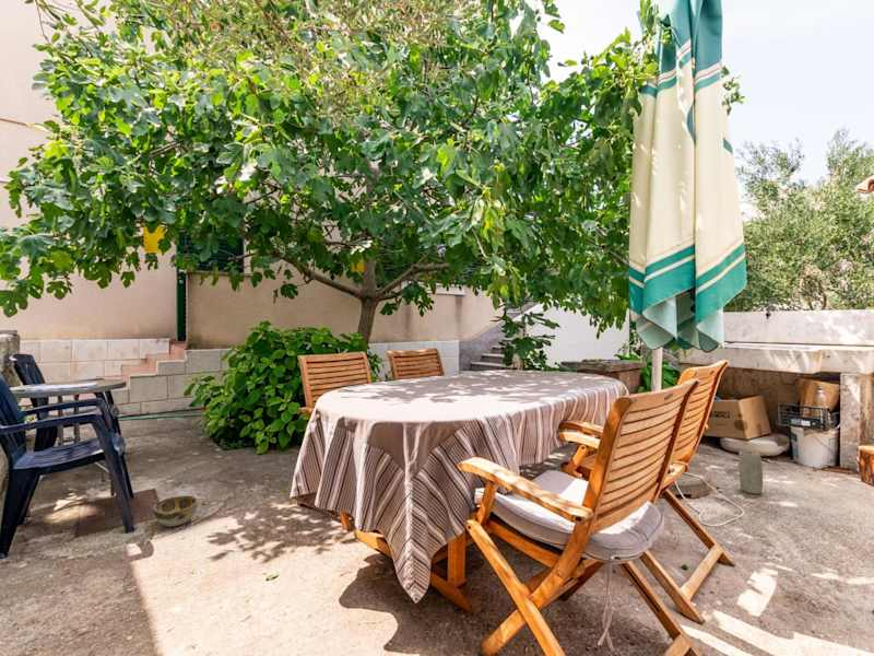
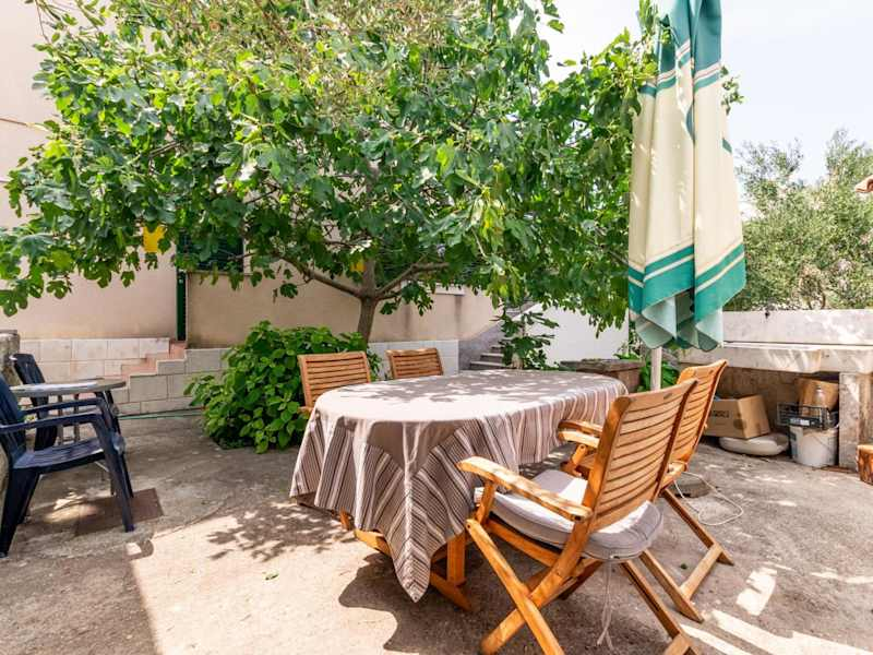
- decorative bowl (176, 513)
- vase (751, 471)
